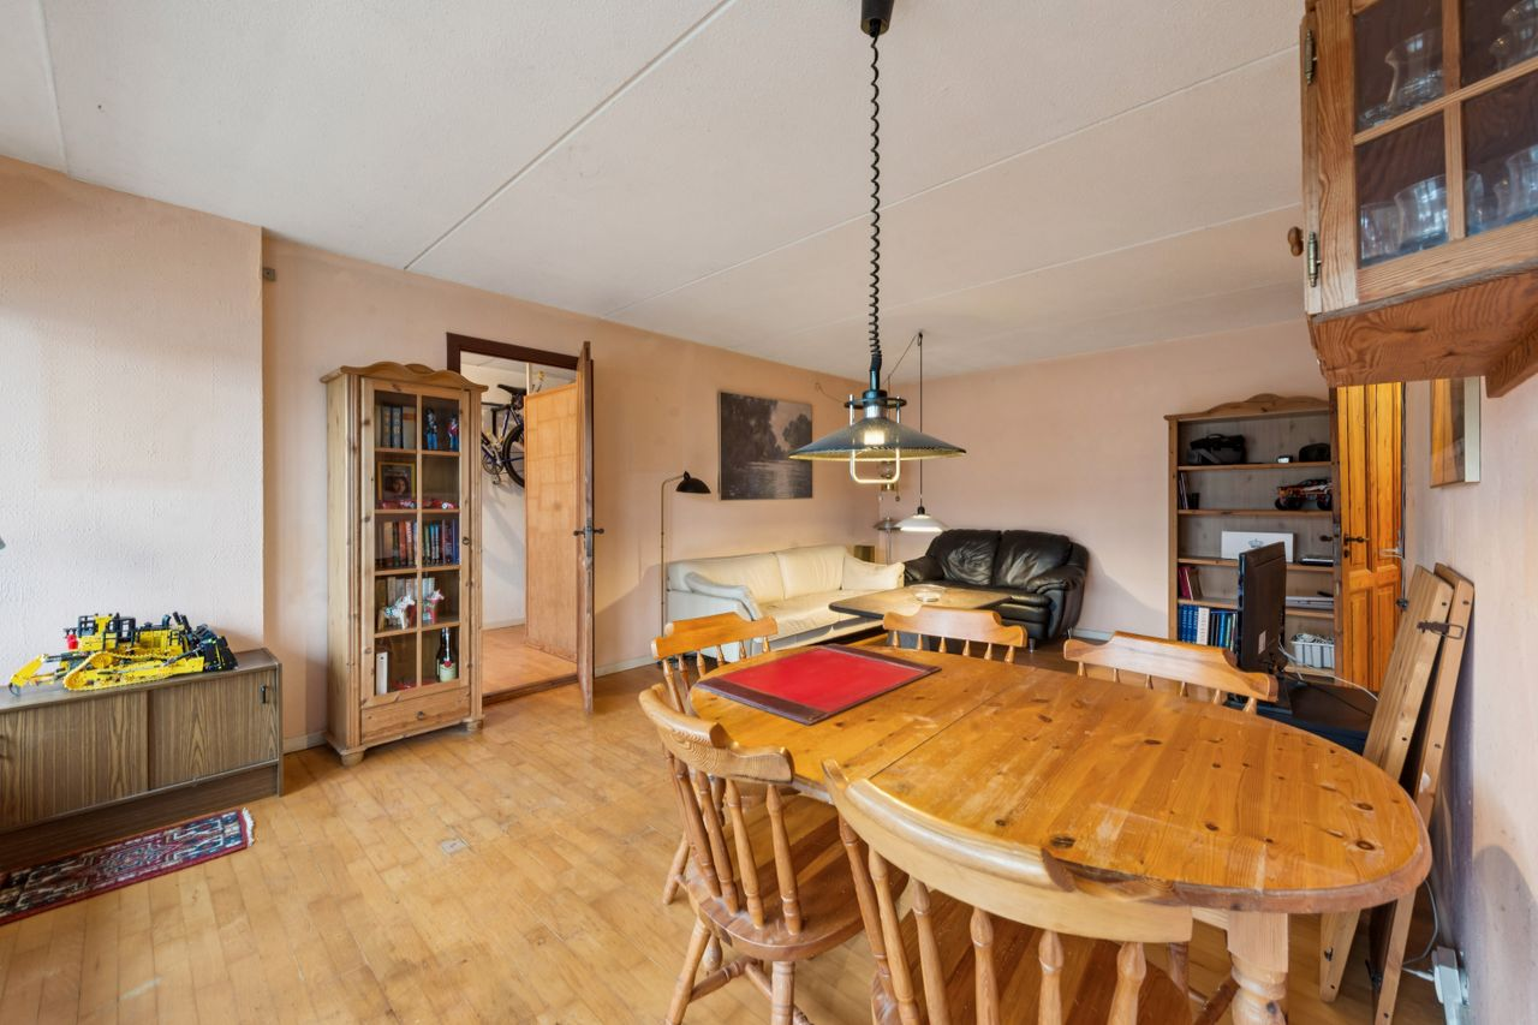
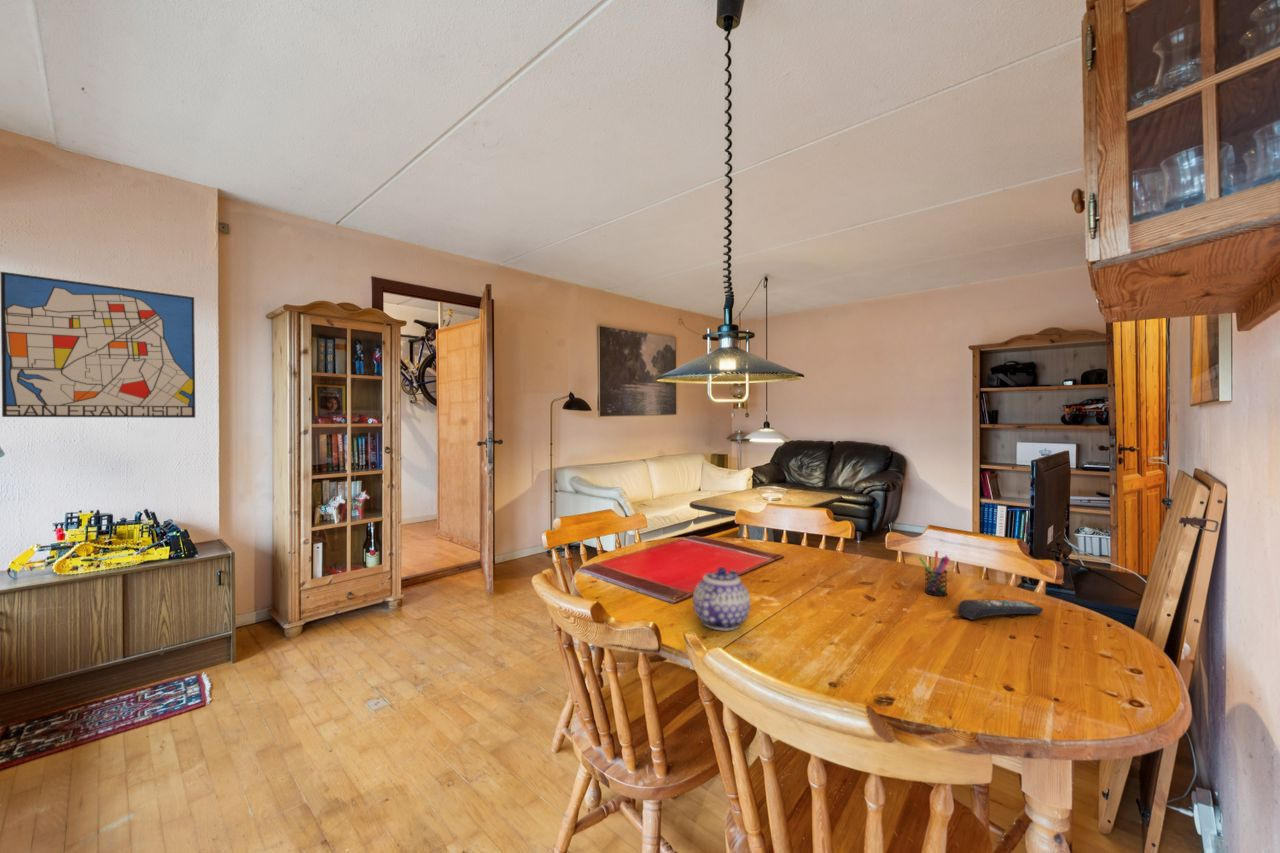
+ teapot (721, 595)
+ wall art (107, 351)
+ remote control (999, 607)
+ pen holder (933, 572)
